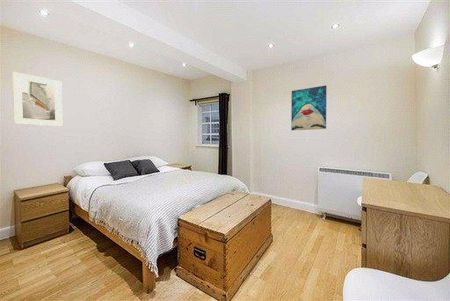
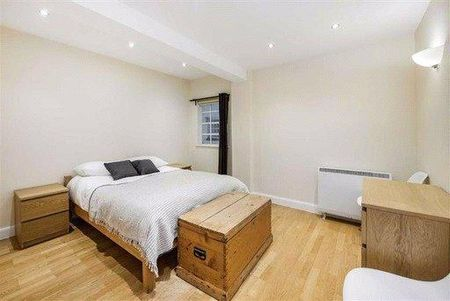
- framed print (39, 101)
- wall art (308, 109)
